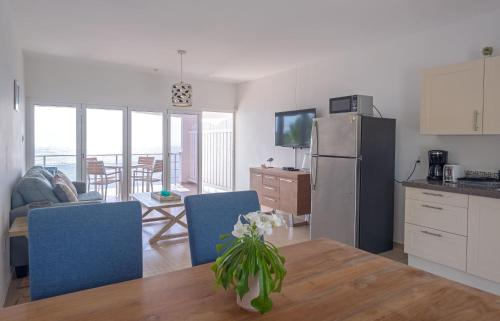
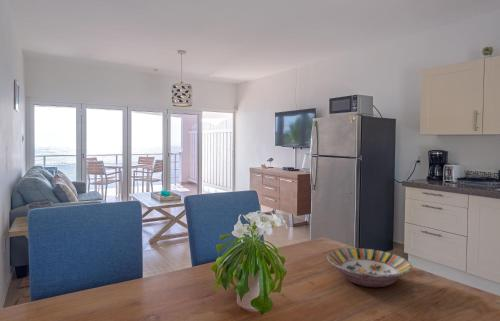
+ serving bowl (367, 269)
